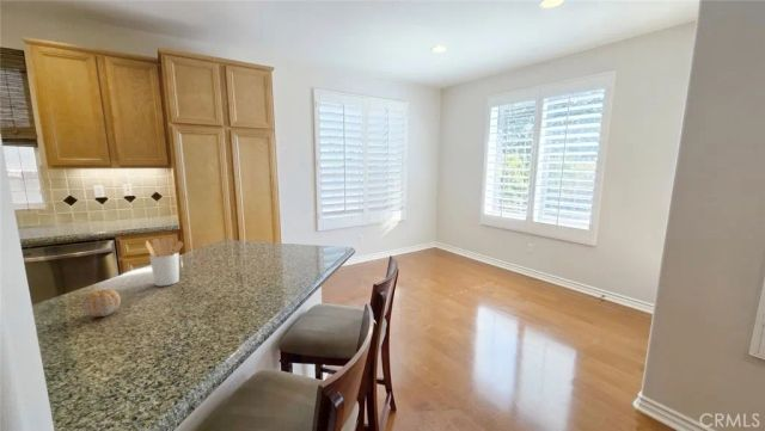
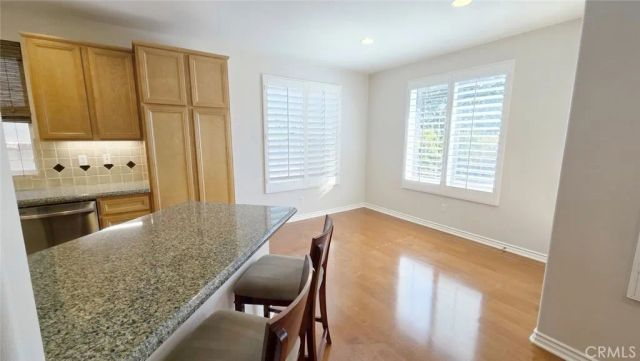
- fruit (102, 302)
- utensil holder (164, 259)
